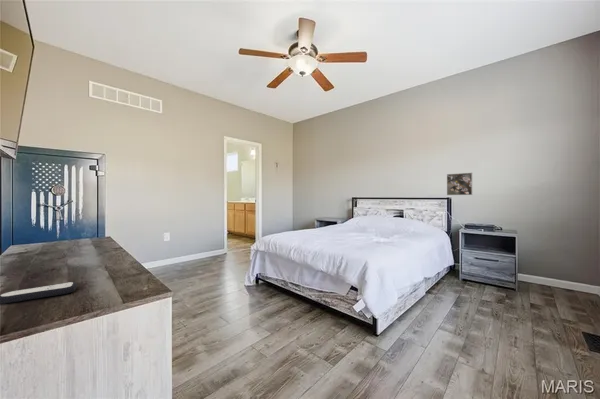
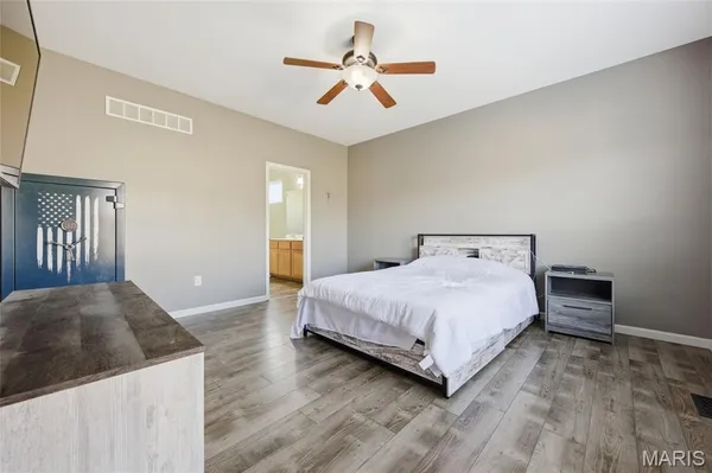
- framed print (459, 184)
- remote control (39, 291)
